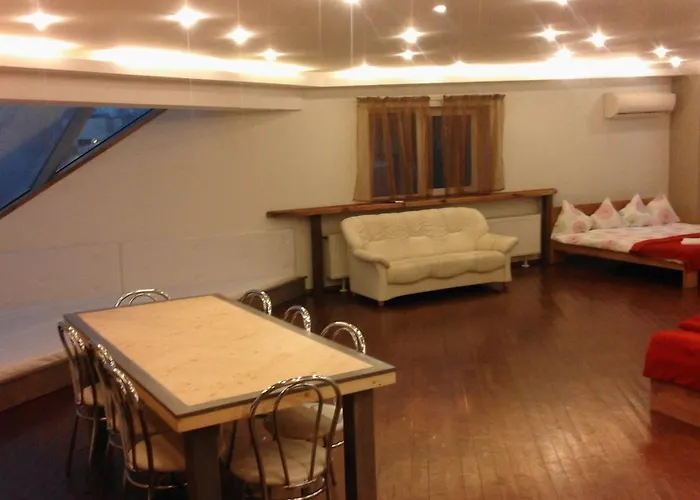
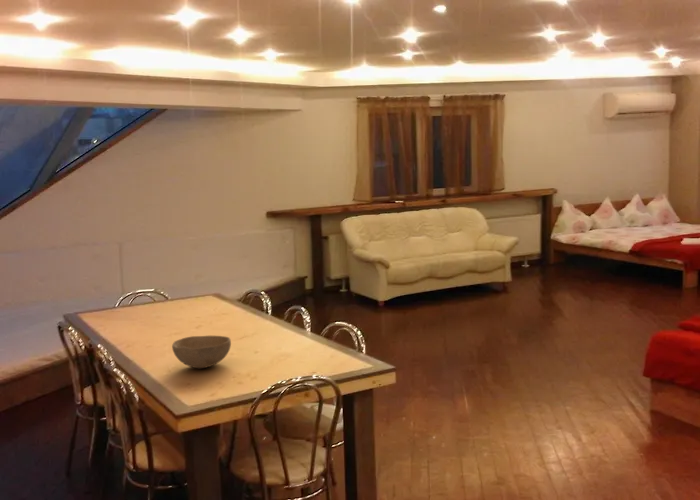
+ bowl (201, 353)
